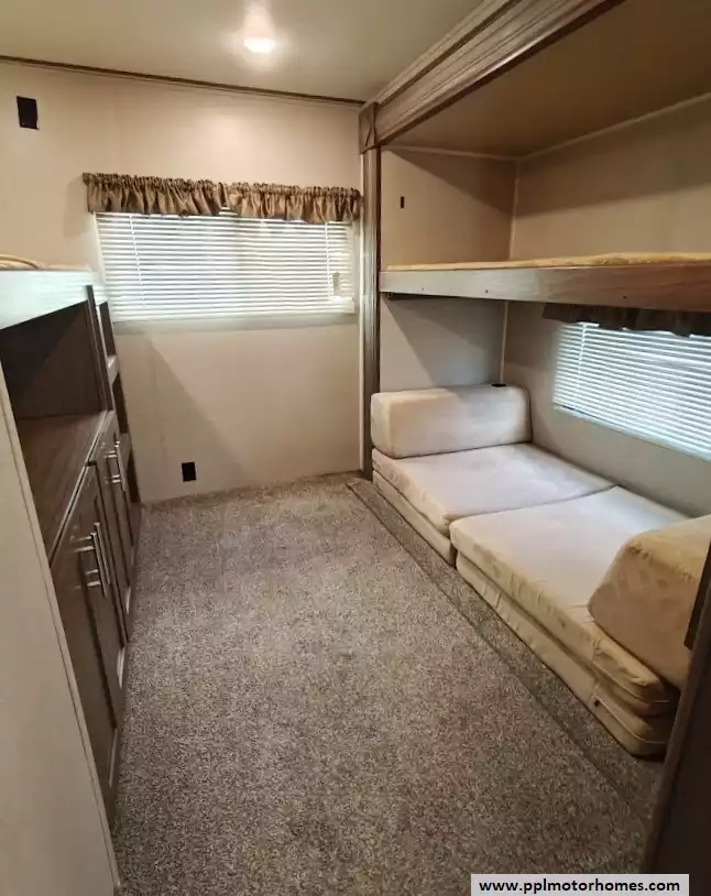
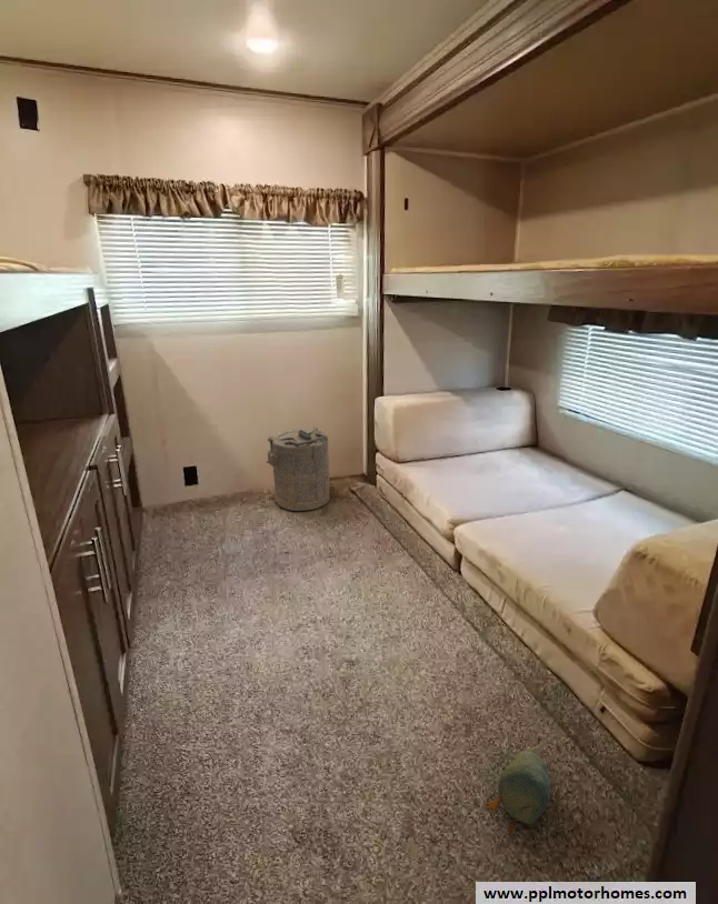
+ laundry hamper (298, 465)
+ plush toy (523, 774)
